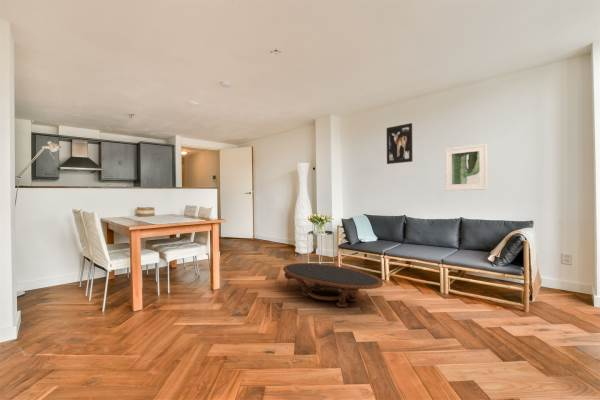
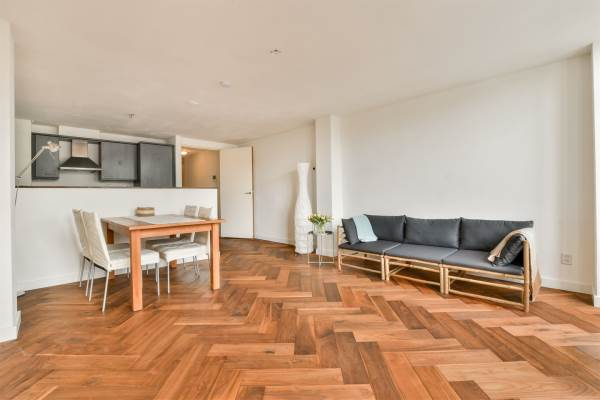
- coffee table (328, 284)
- wall art (399, 144)
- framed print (465, 168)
